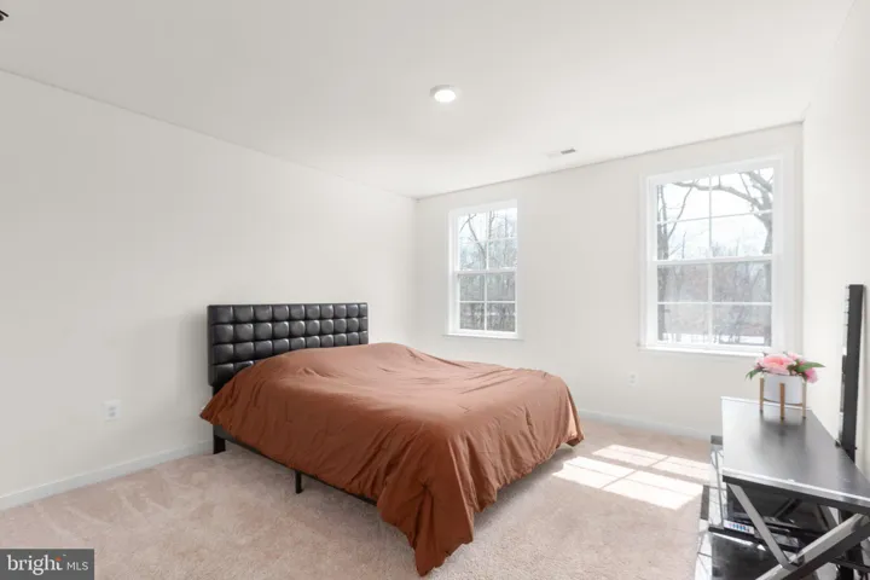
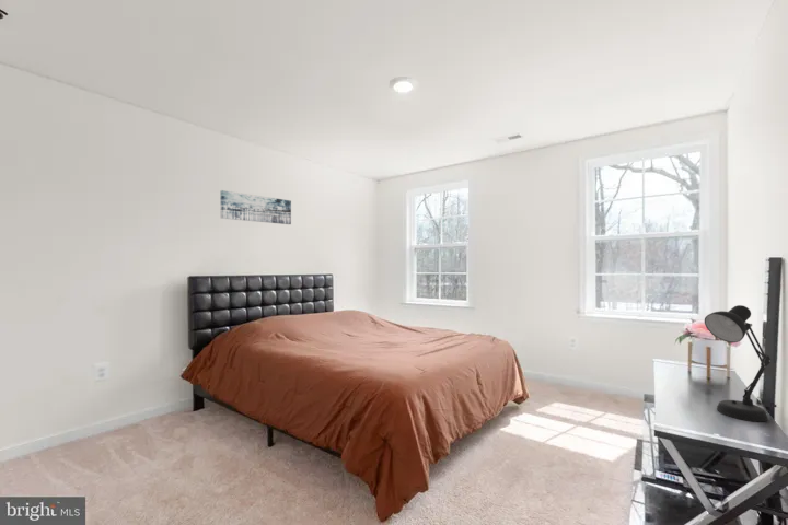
+ wall art (258, 208)
+ desk lamp (755, 351)
